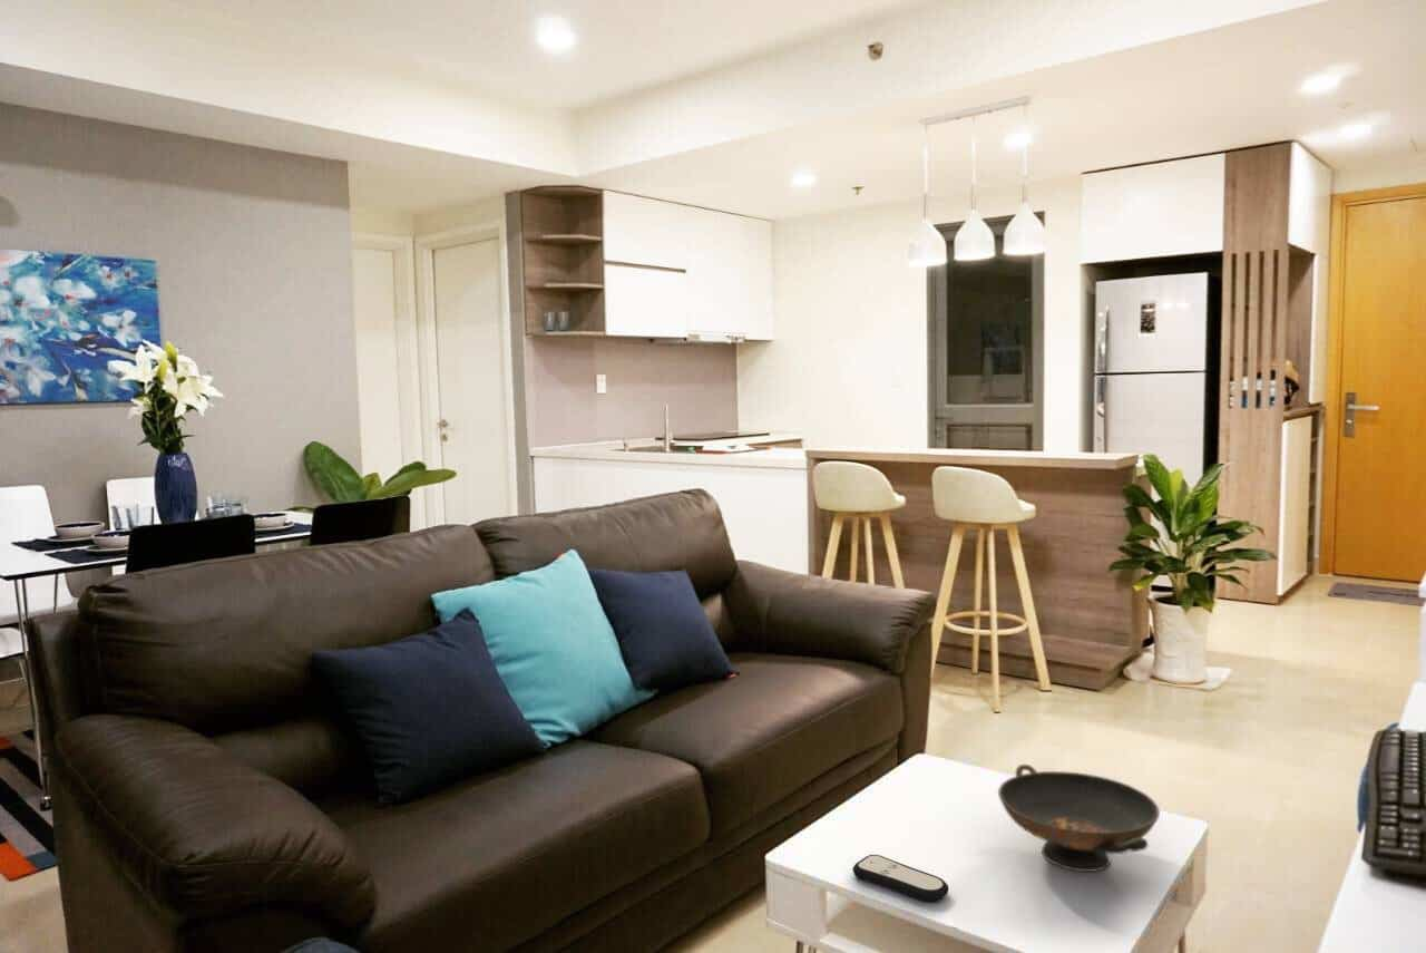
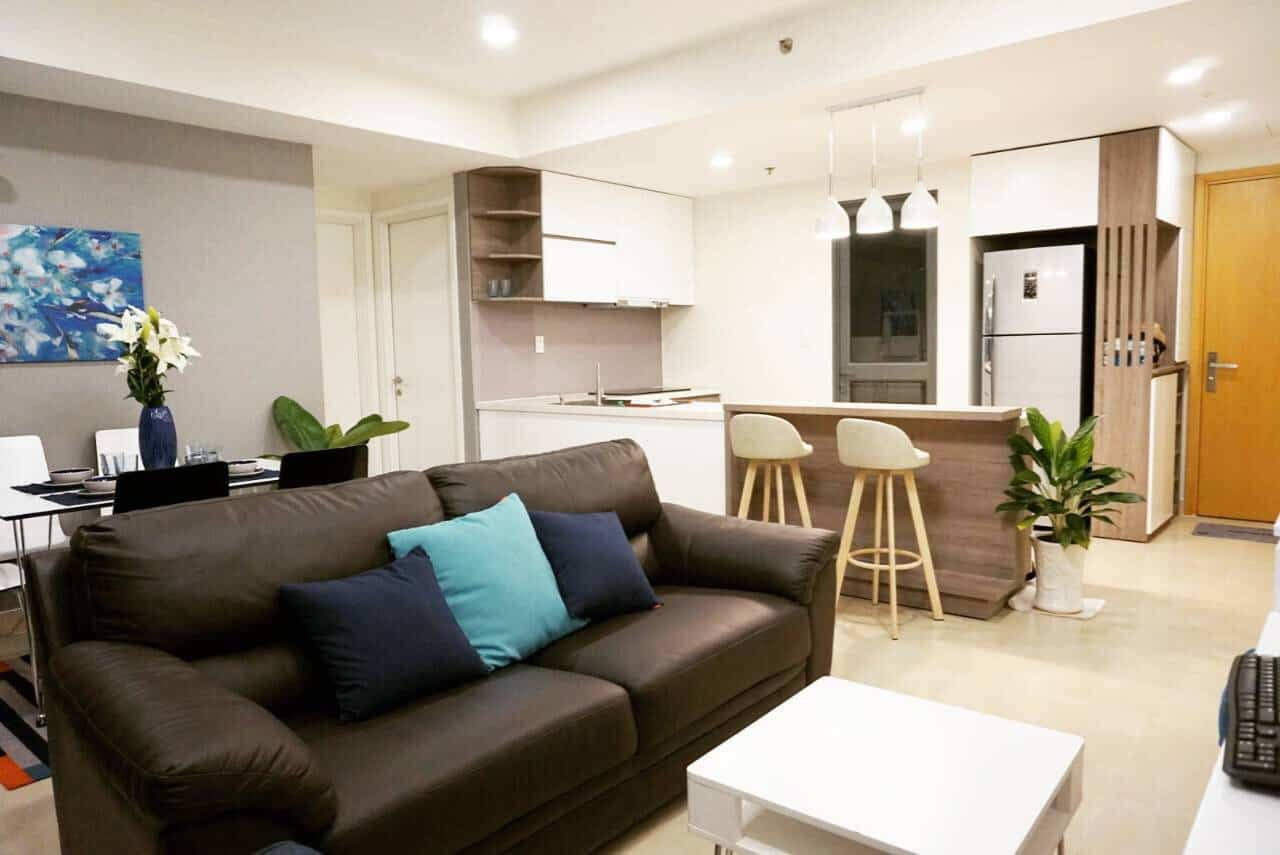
- decorative bowl (1075, 826)
- remote control (900, 877)
